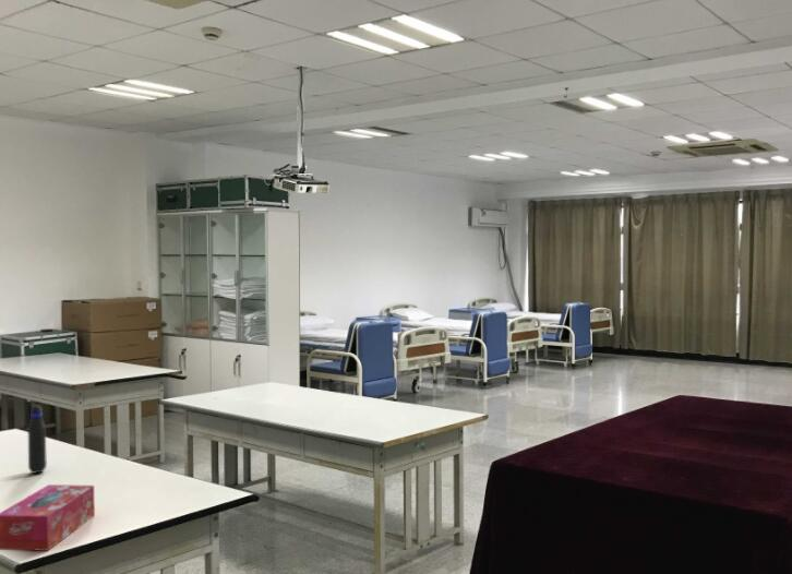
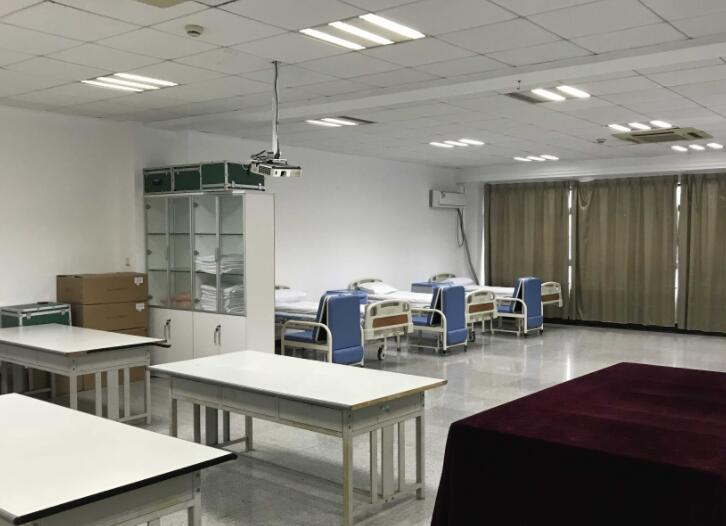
- water bottle (36, 439)
- tissue box (48, 515)
